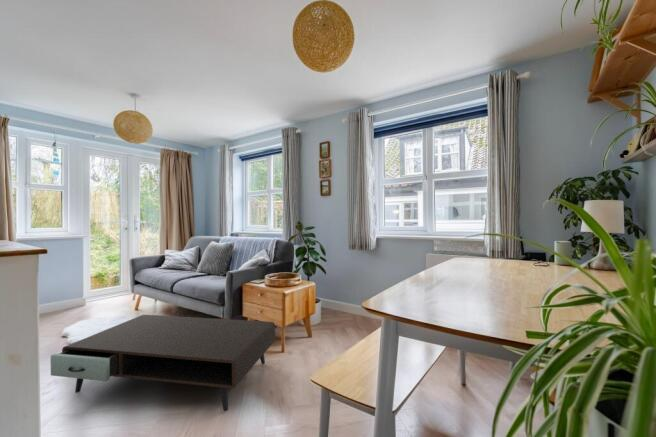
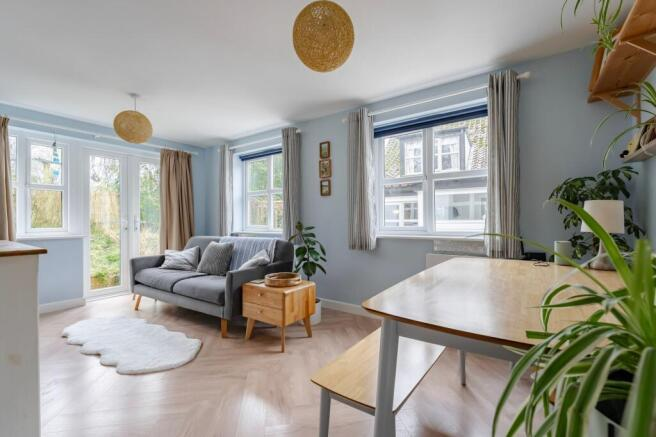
- coffee table (173, 358)
